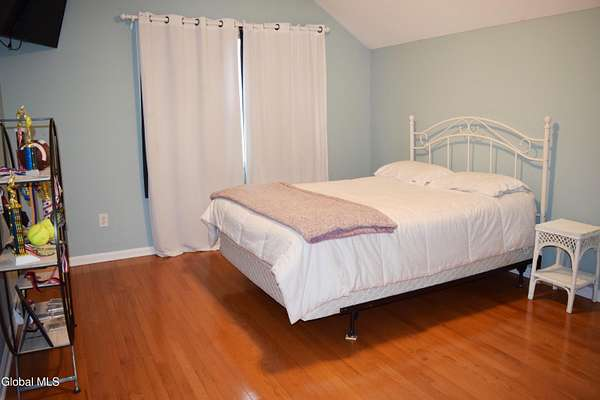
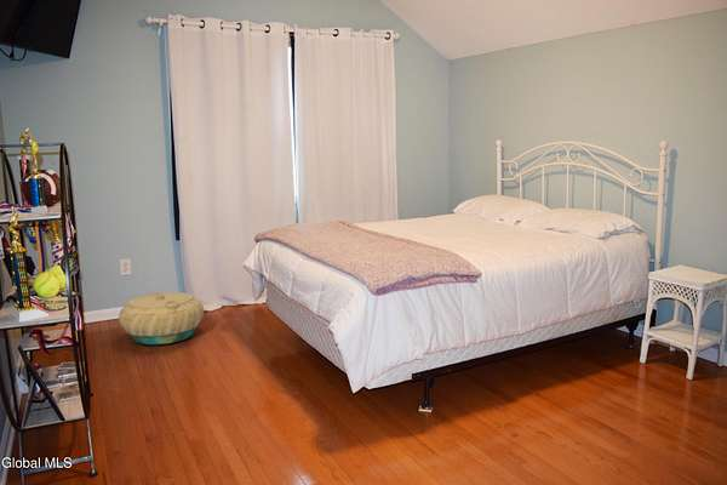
+ basket (162, 315)
